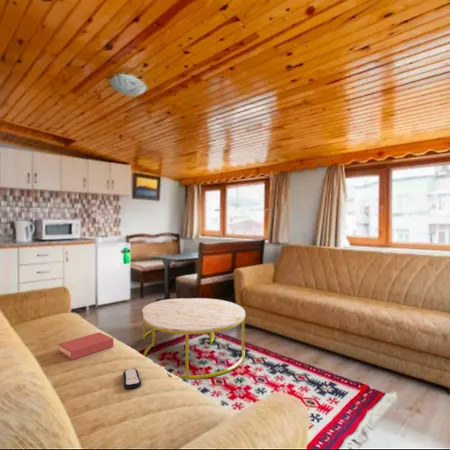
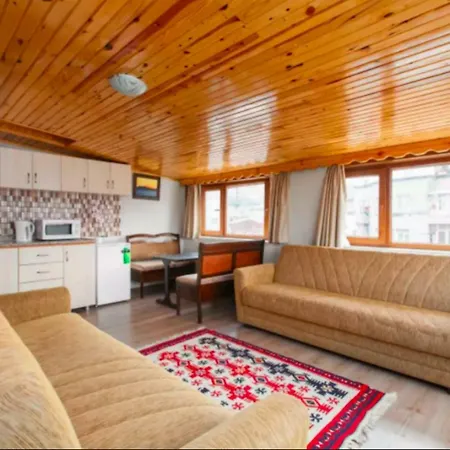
- book (86, 345)
- coffee table (186, 327)
- remote control (131, 377)
